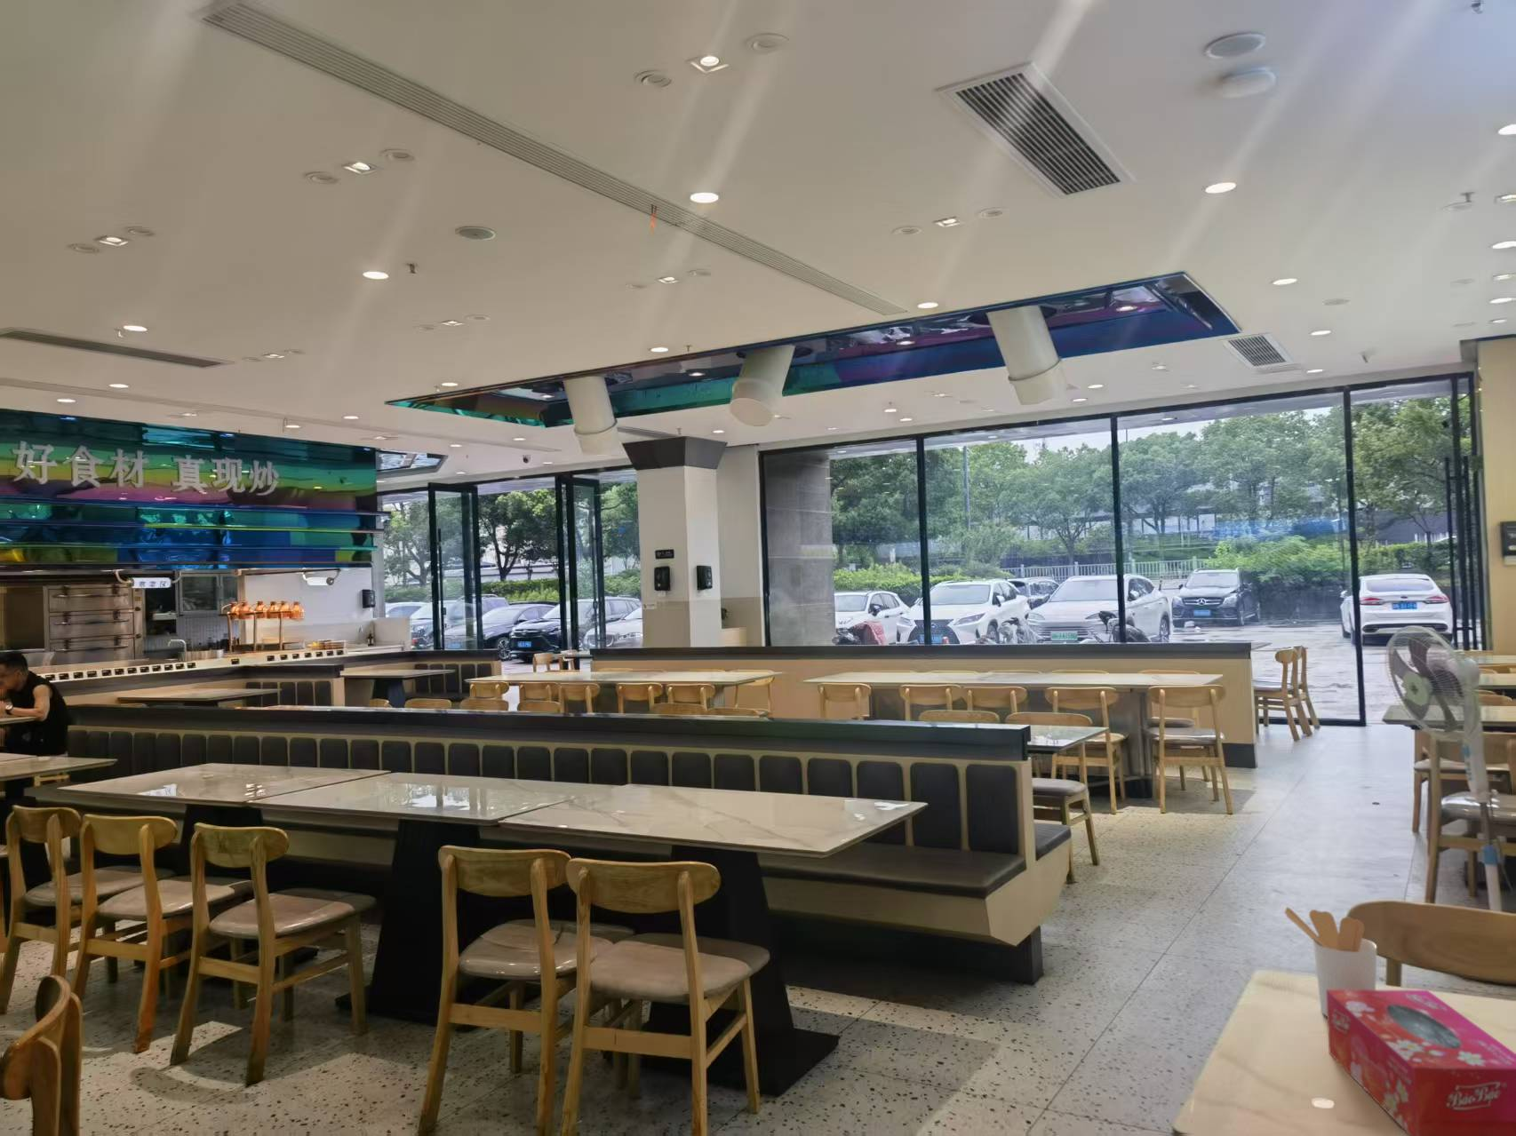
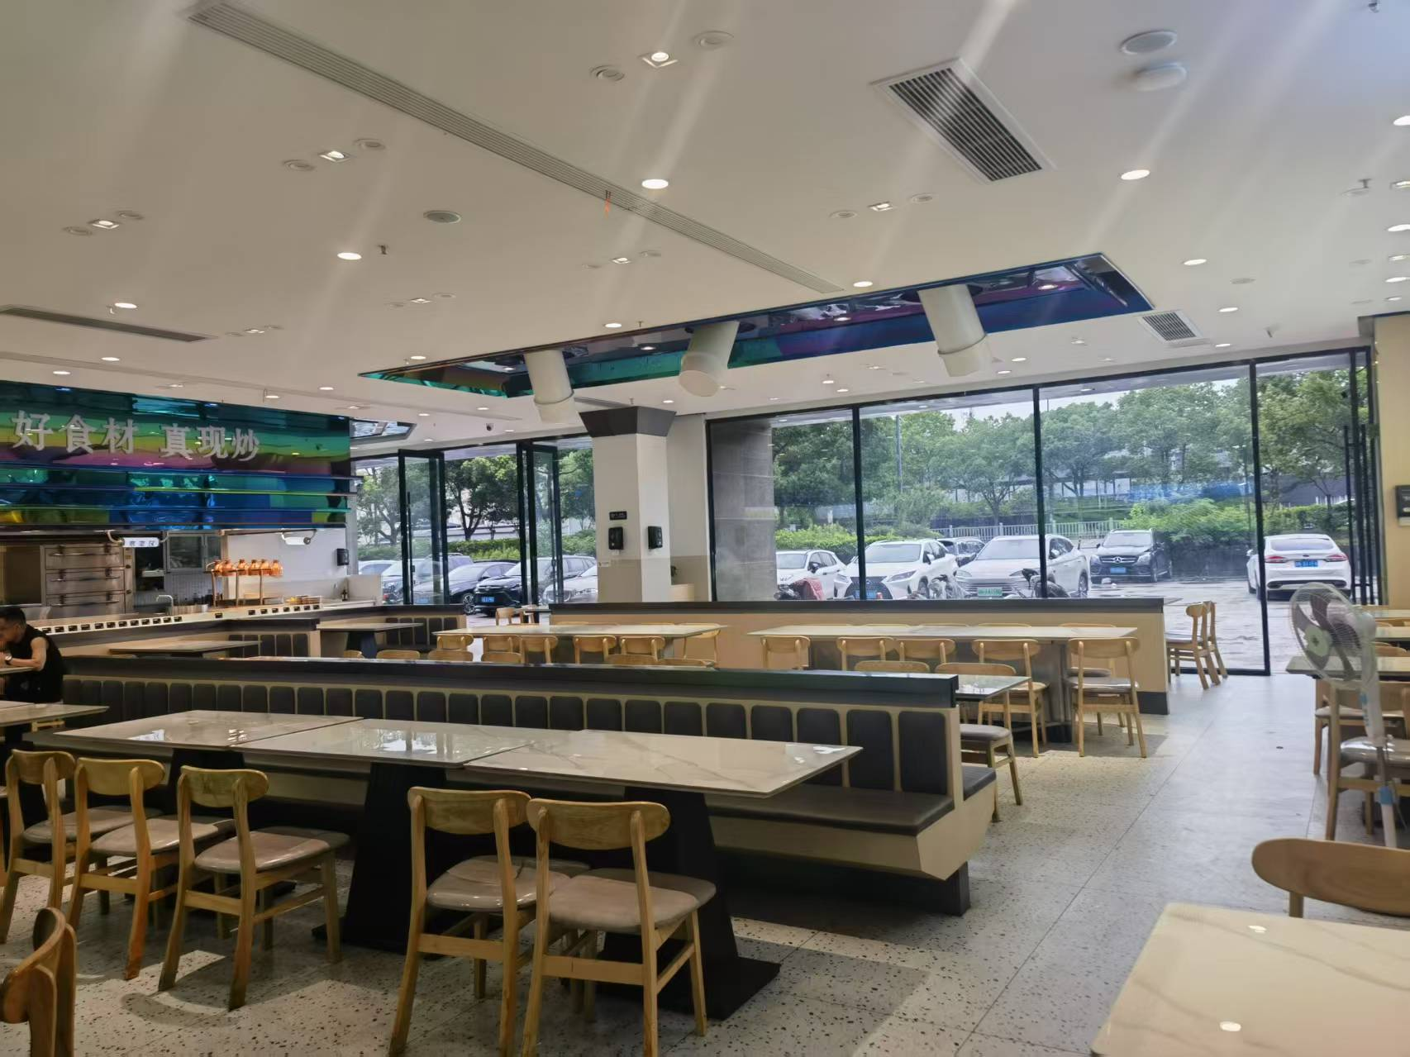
- tissue box (1423, 1060)
- utensil holder (1329, 961)
